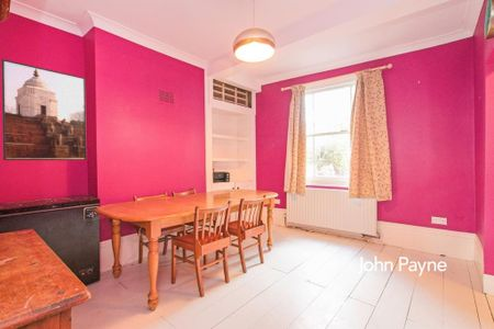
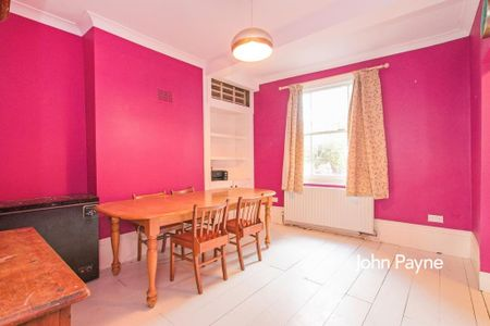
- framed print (48, 114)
